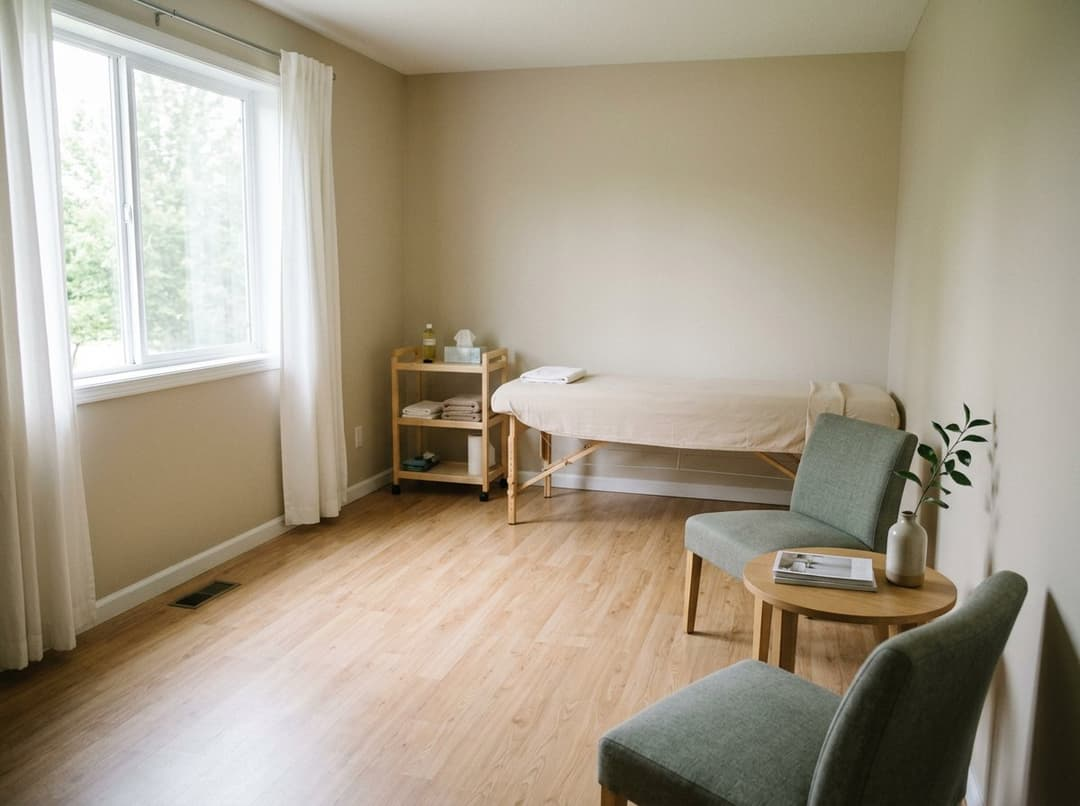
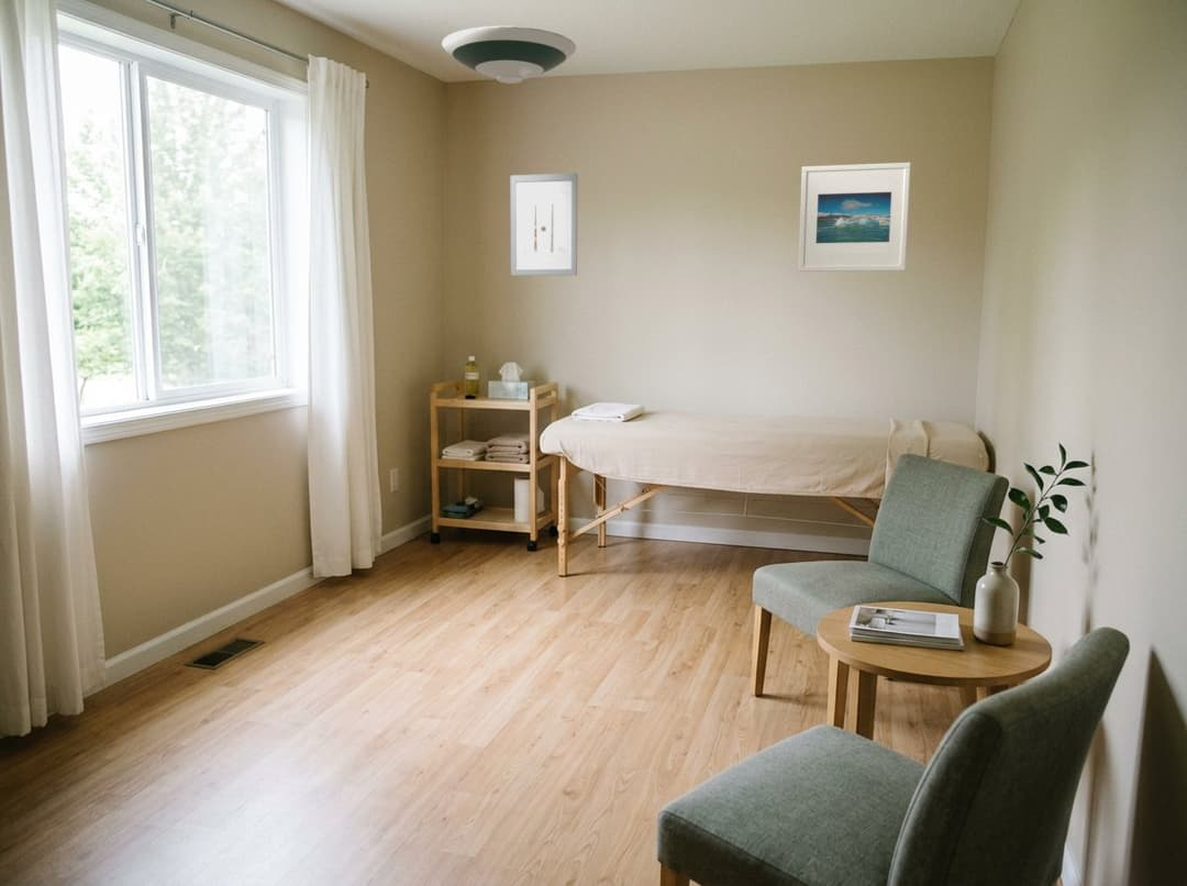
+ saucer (509, 64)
+ wall art (543, 224)
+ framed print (853, 218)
